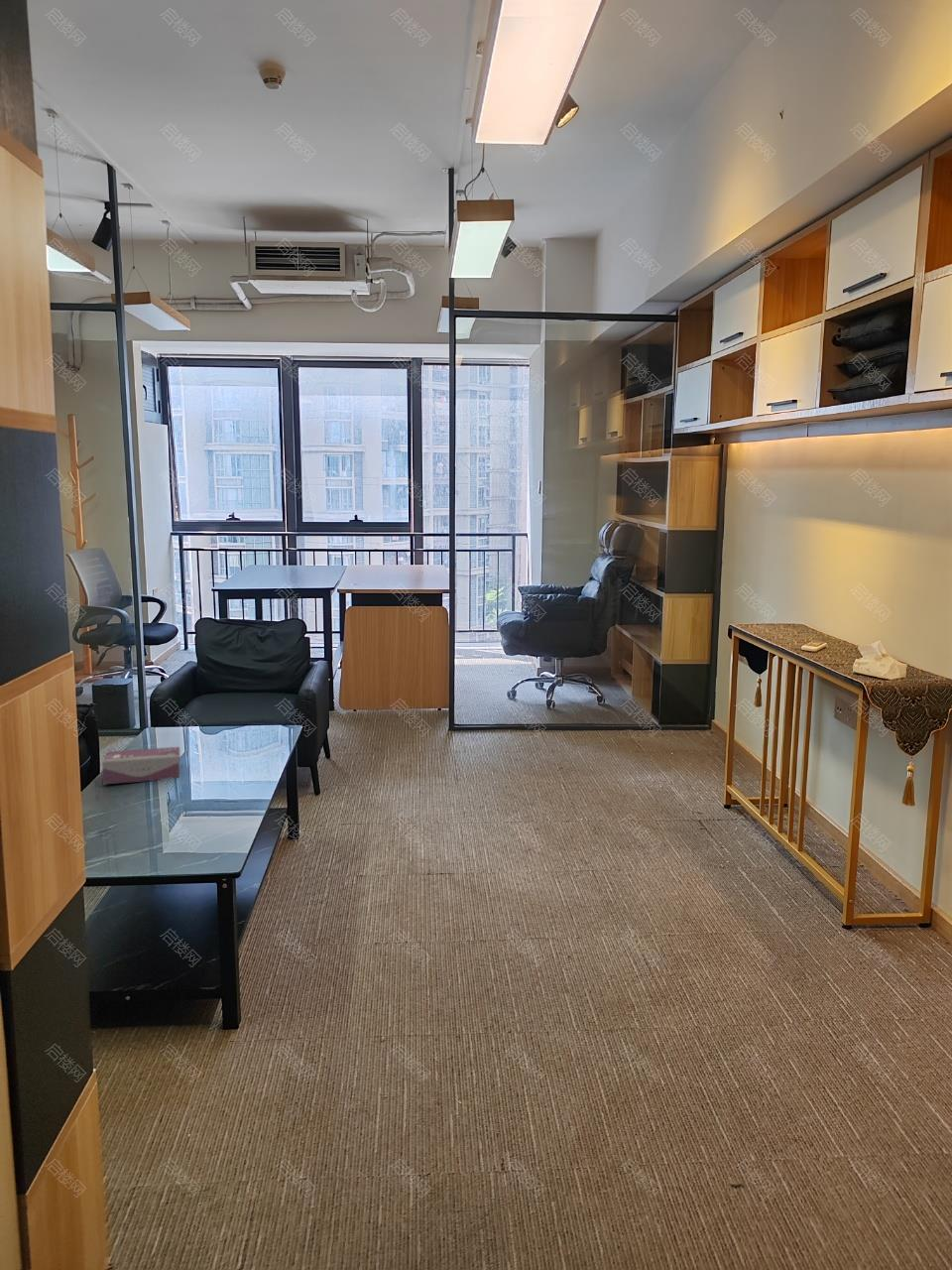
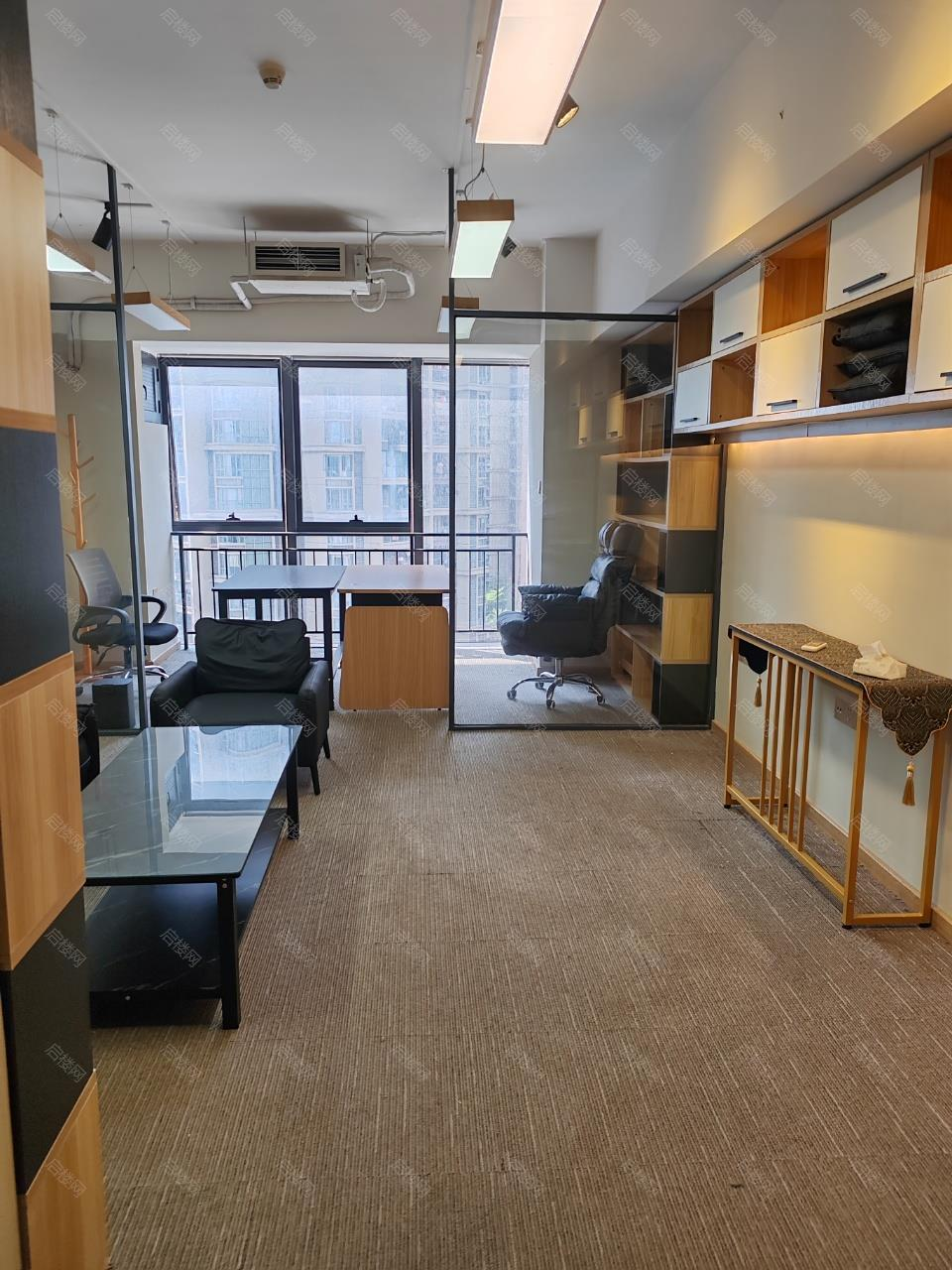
- tissue box (142, 764)
